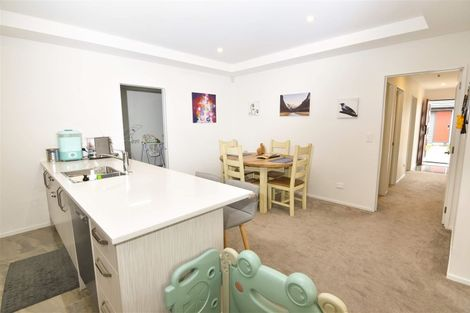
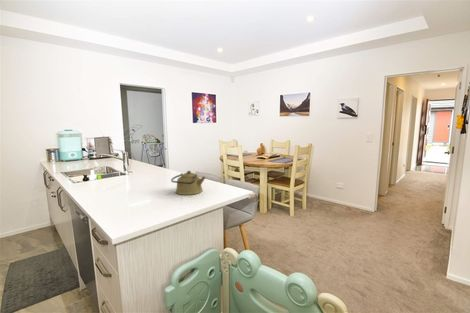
+ kettle (191, 181)
